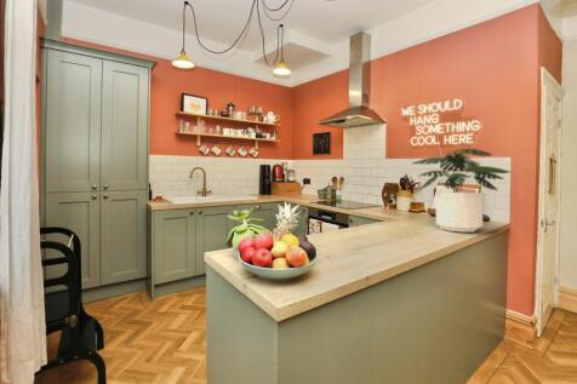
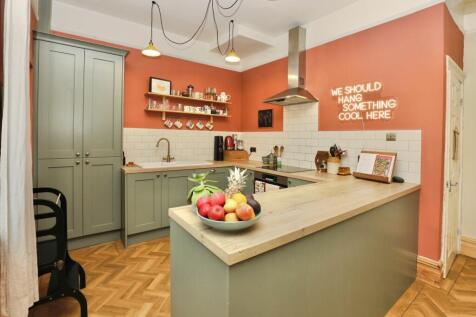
- potted plant (457, 189)
